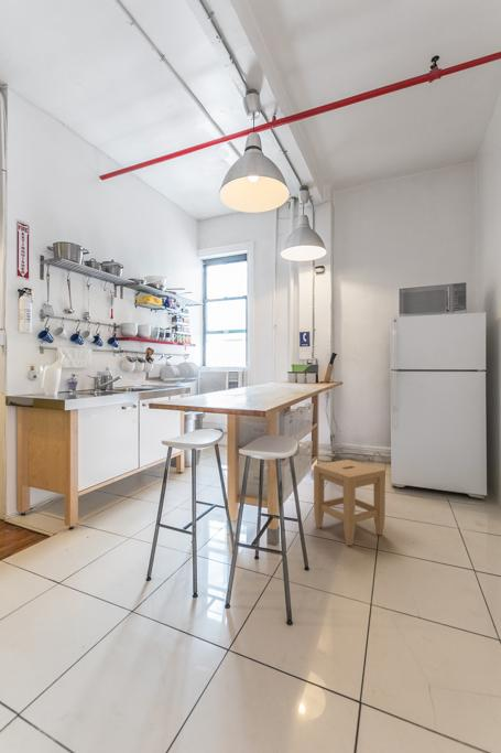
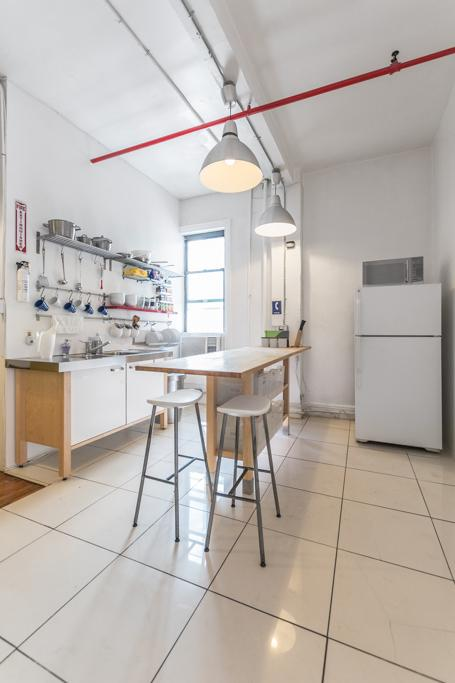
- stool (348, 498)
